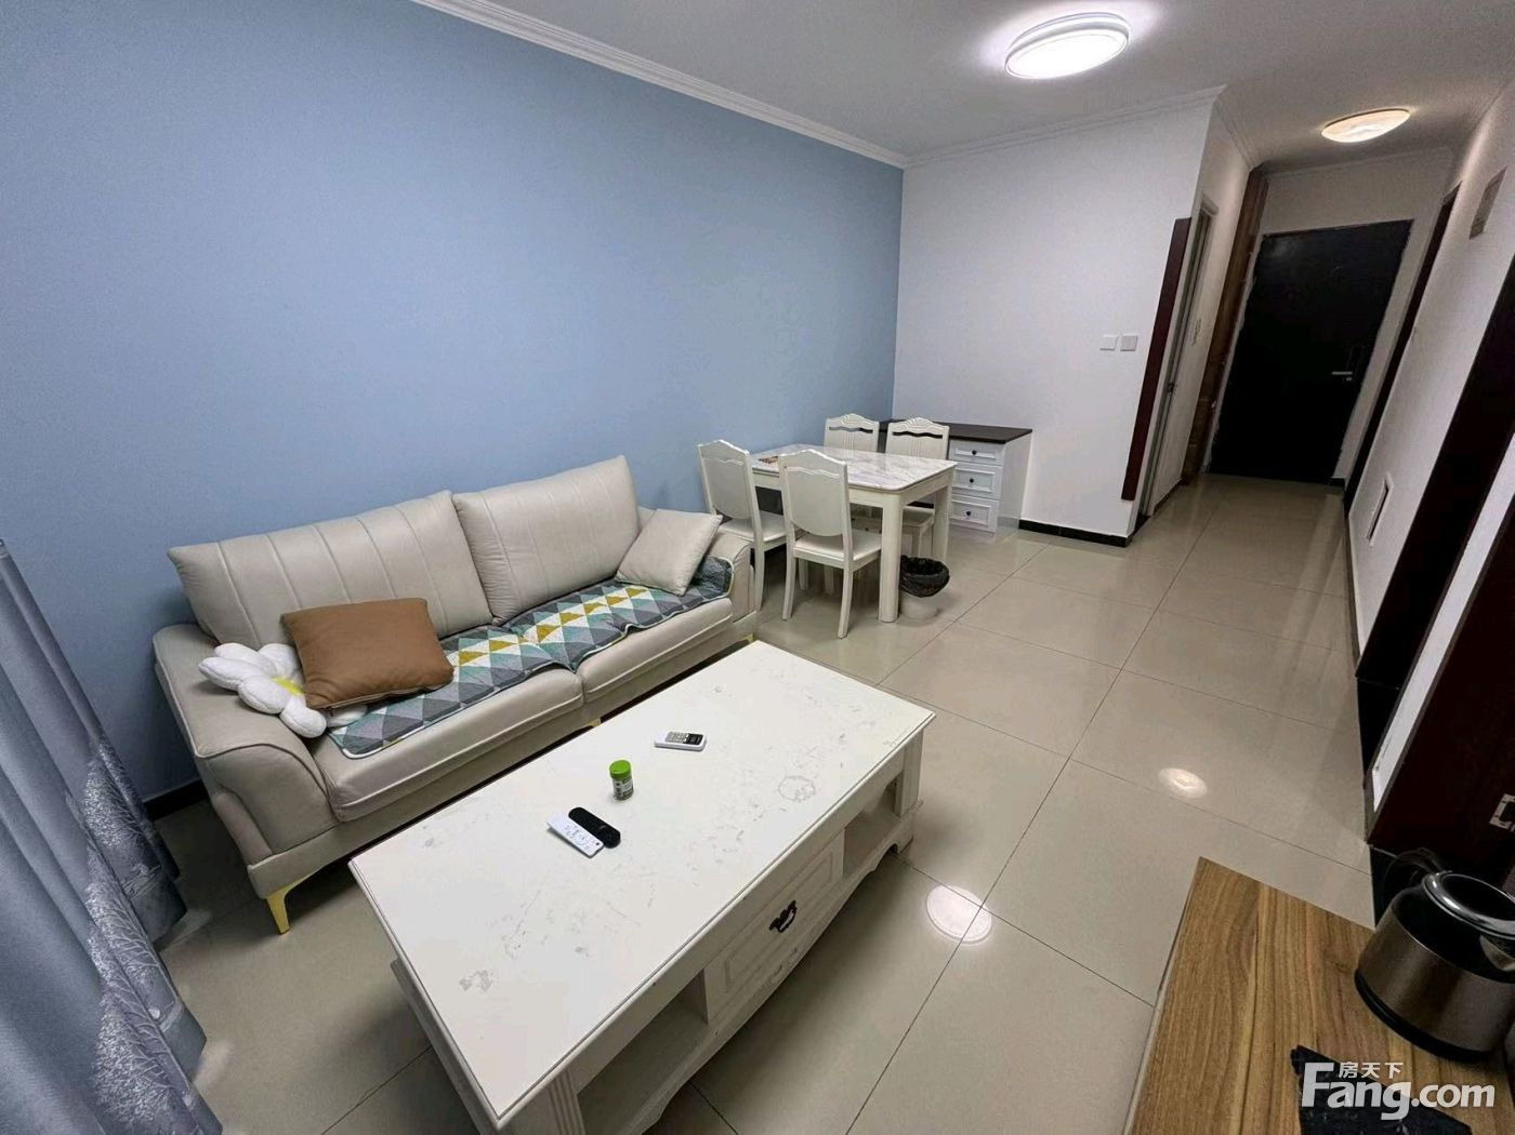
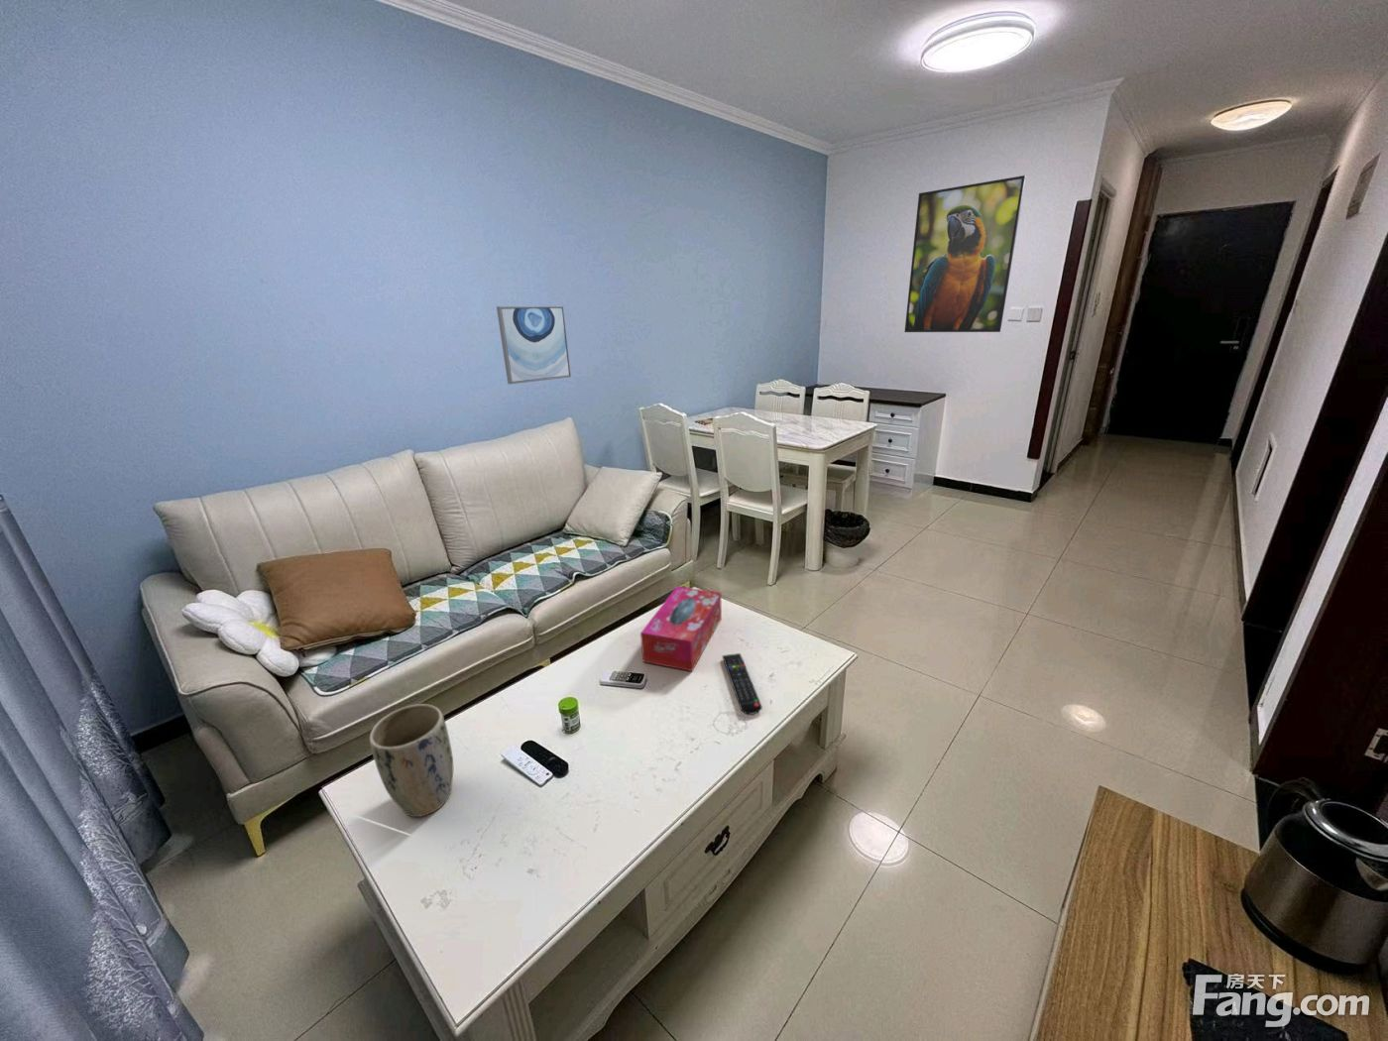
+ wall art (536, 344)
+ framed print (958, 261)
+ remote control (741, 681)
+ plant pot (416, 762)
+ tissue box (683, 624)
